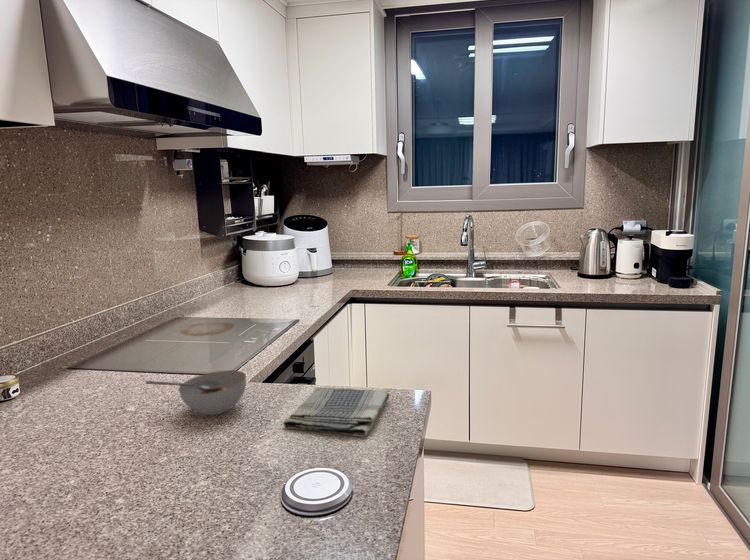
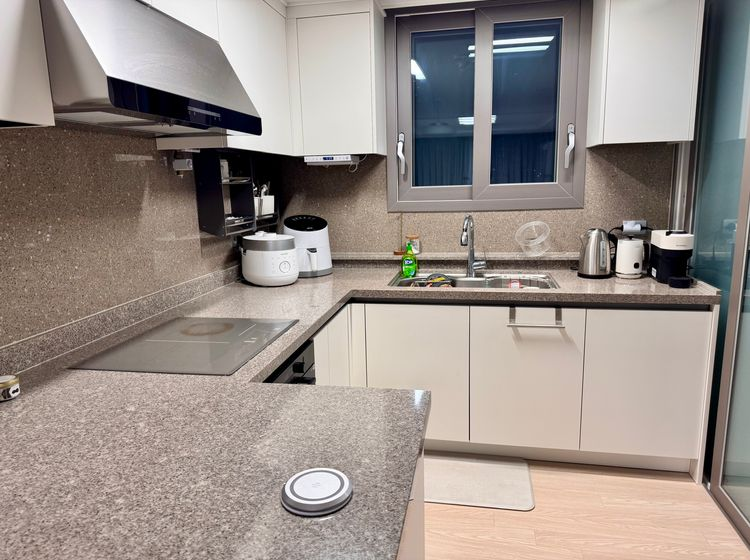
- bowl (197, 394)
- dish towel (339, 407)
